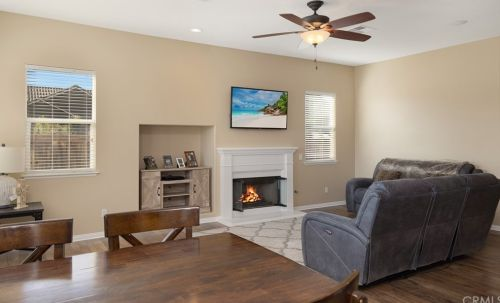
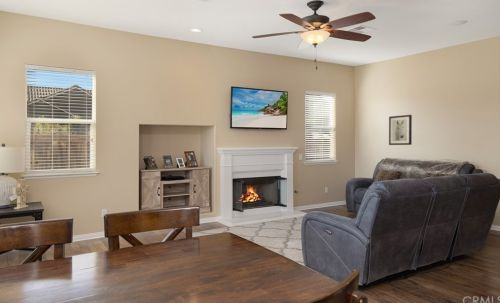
+ wall art (400, 130)
